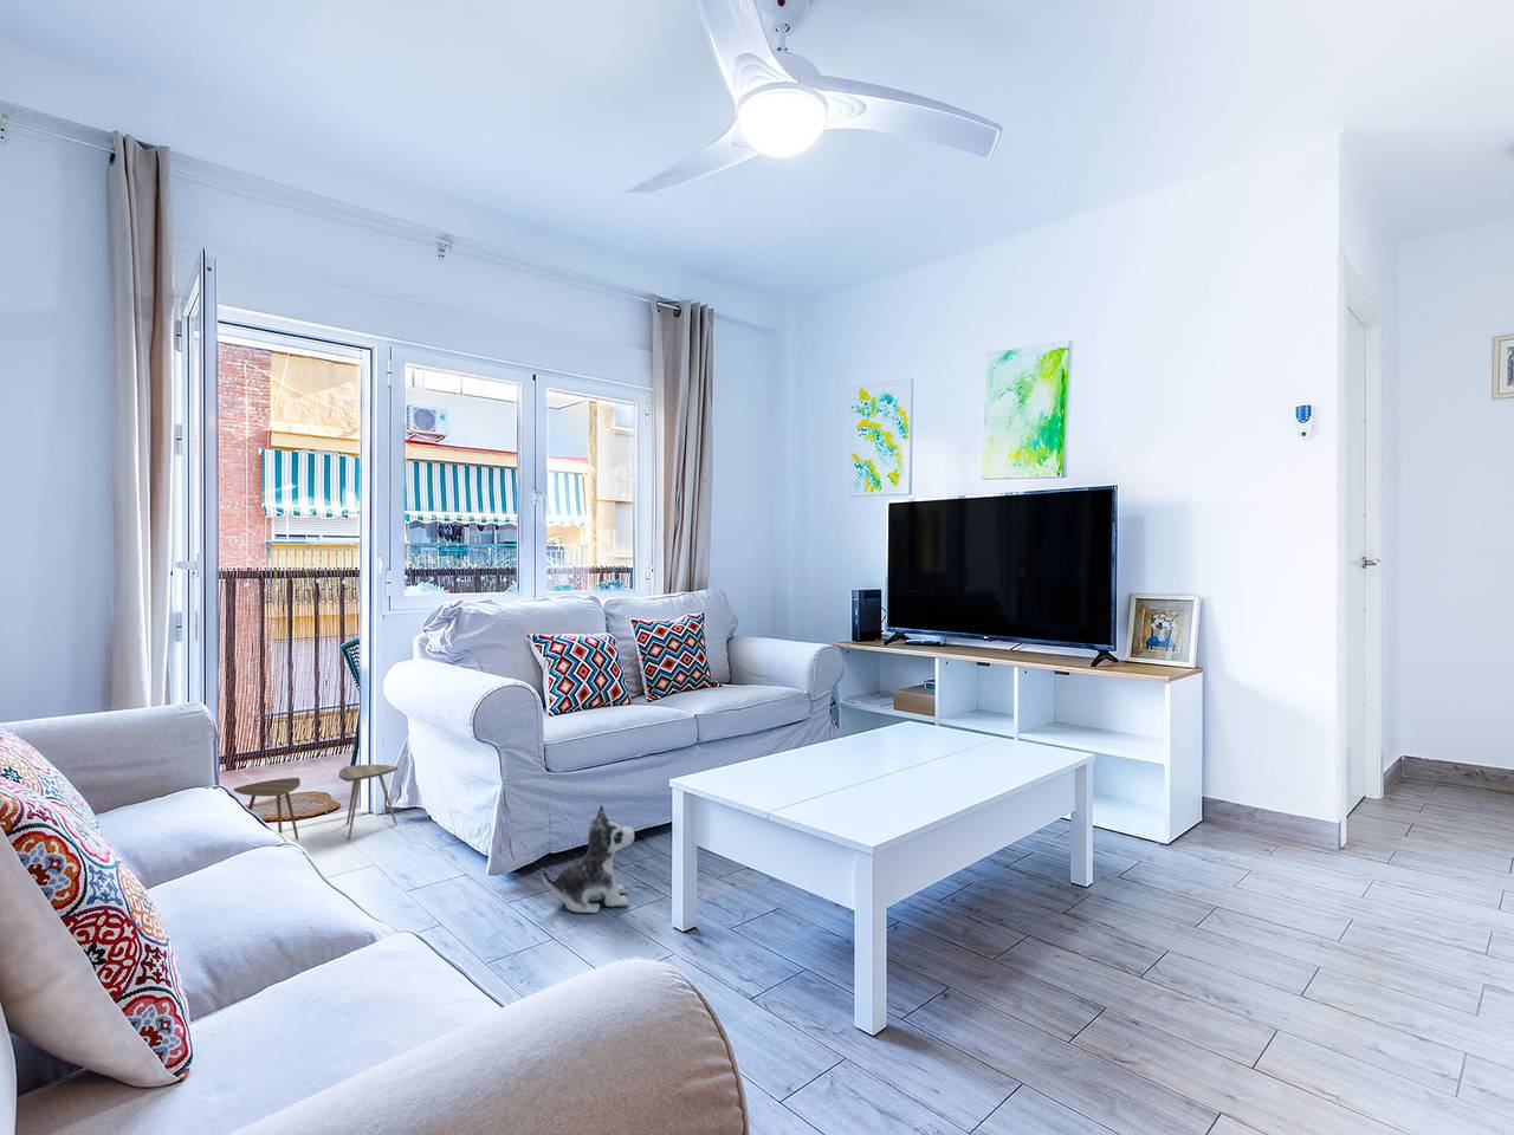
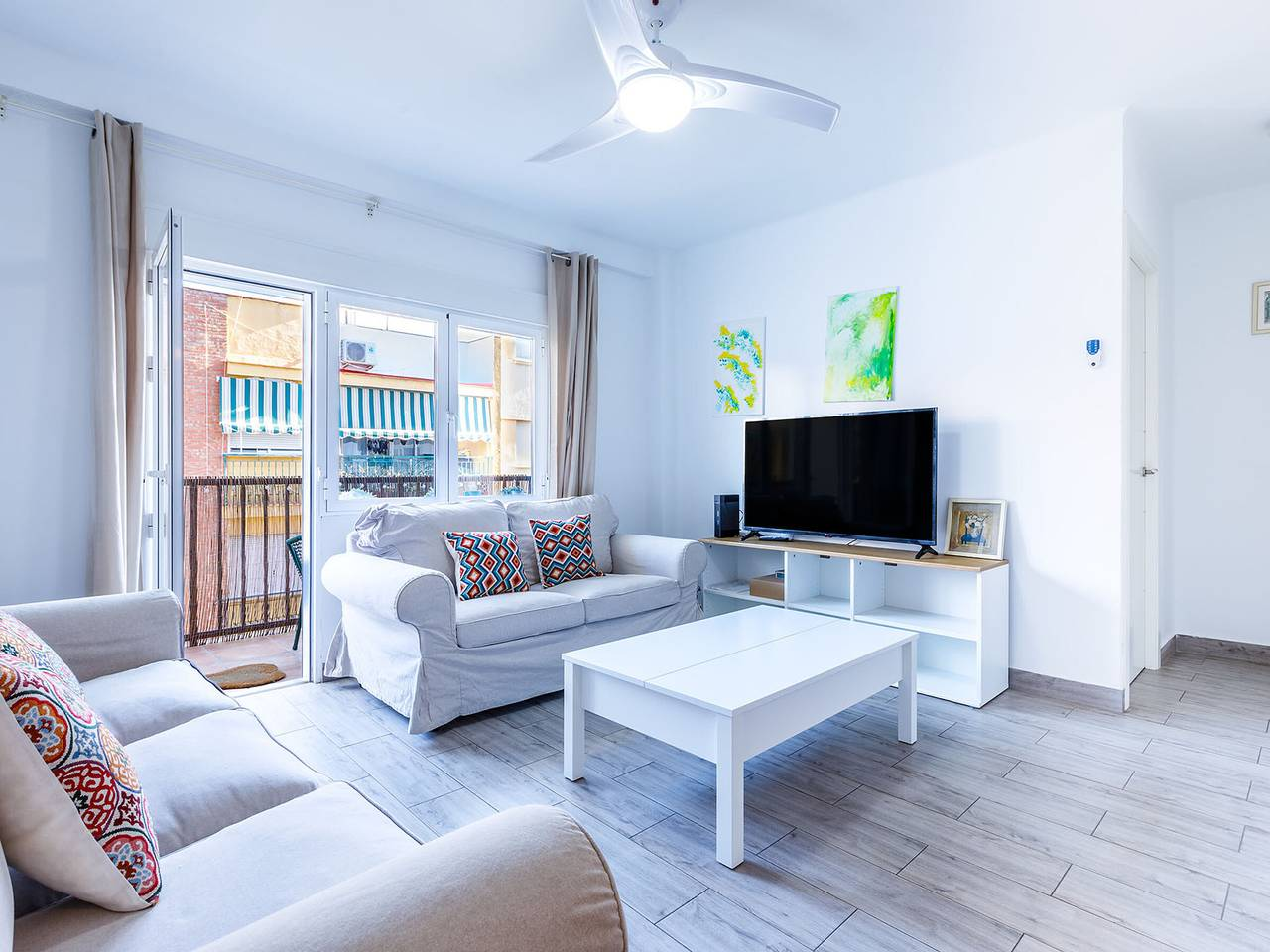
- plush toy (588, 854)
- side table (348, 813)
